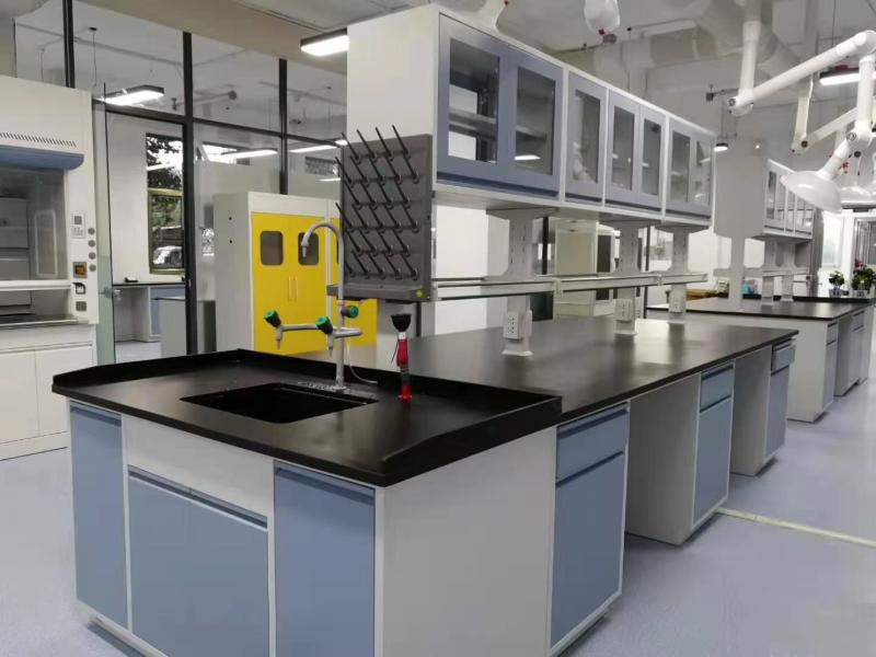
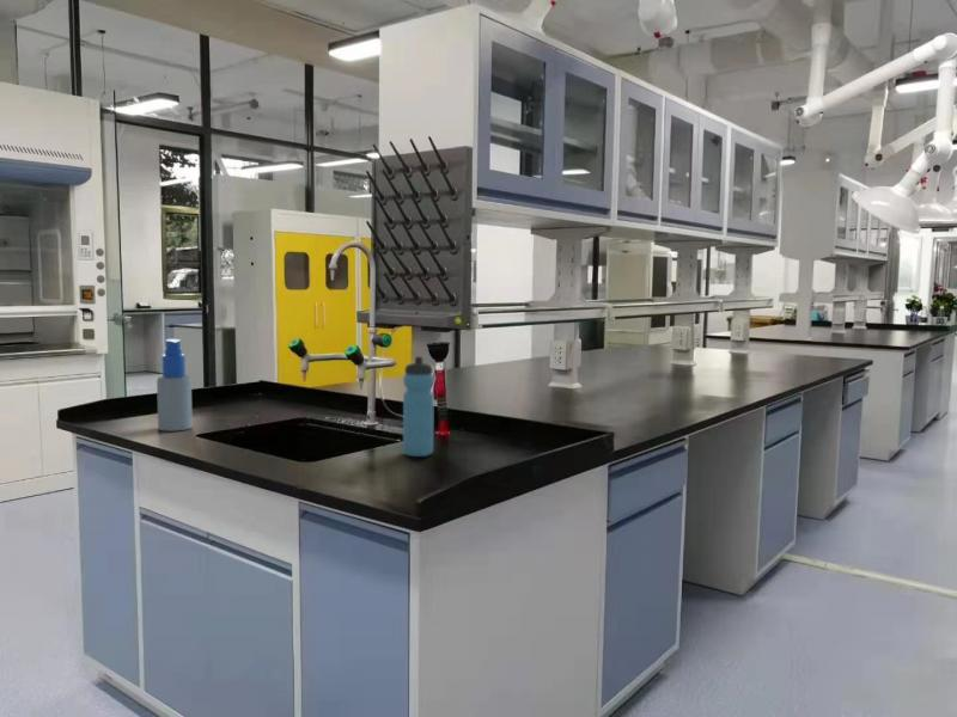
+ spray bottle (173, 384)
+ water bottle (417, 405)
